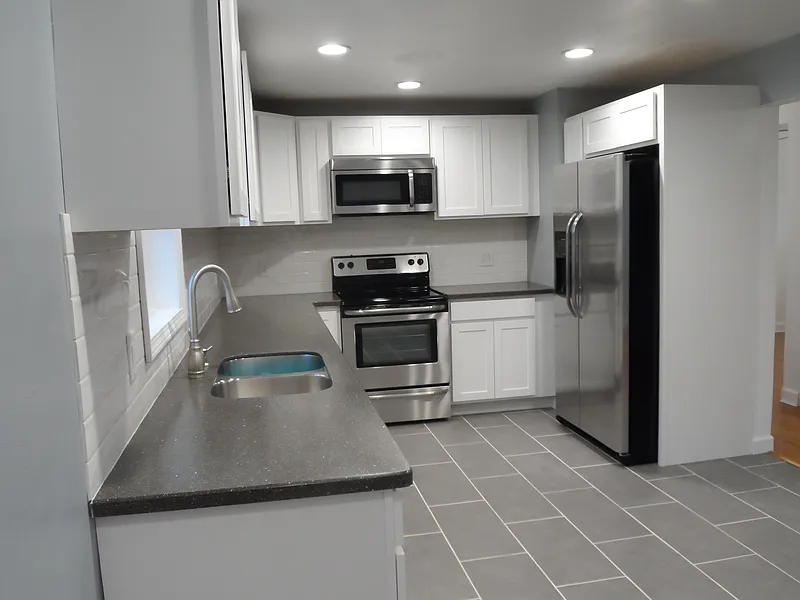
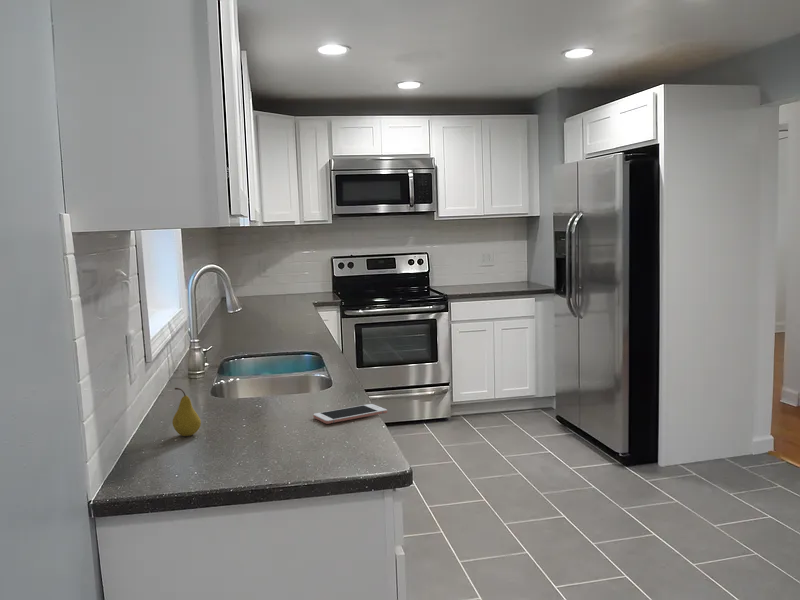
+ fruit (186, 410)
+ cell phone (350, 413)
